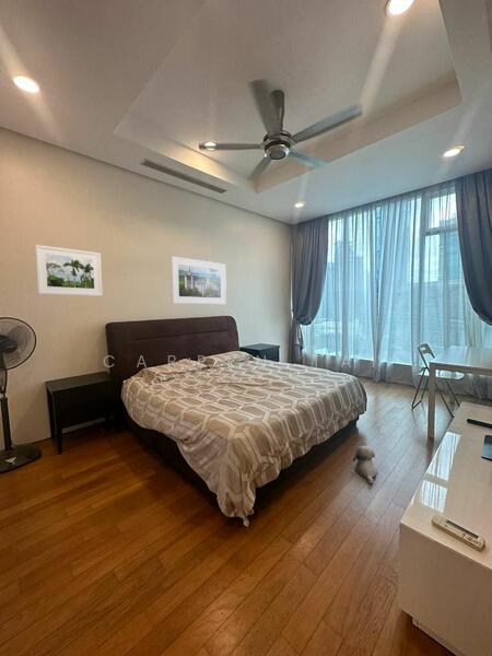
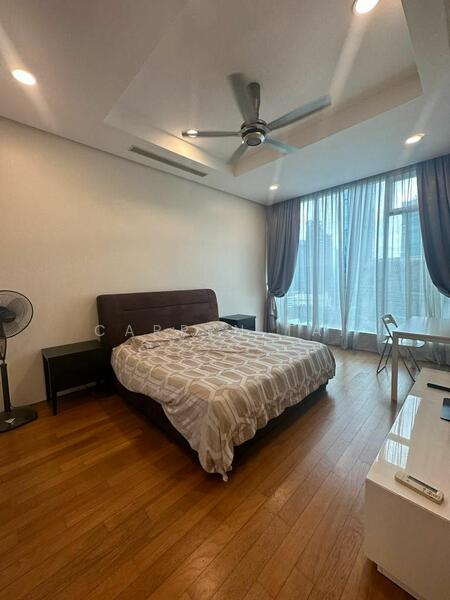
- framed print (200, 282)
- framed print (71, 272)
- plush toy (364, 461)
